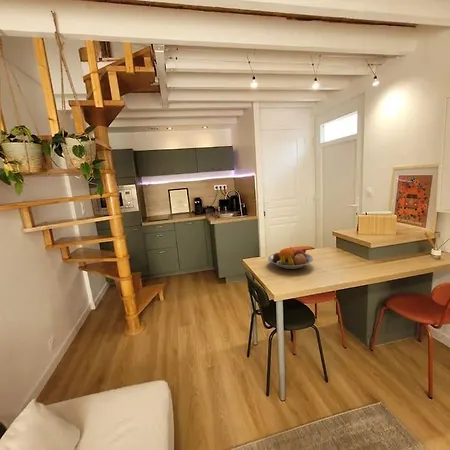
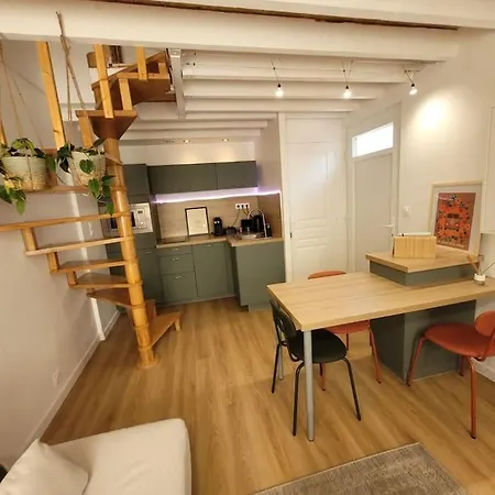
- fruit bowl (290, 256)
